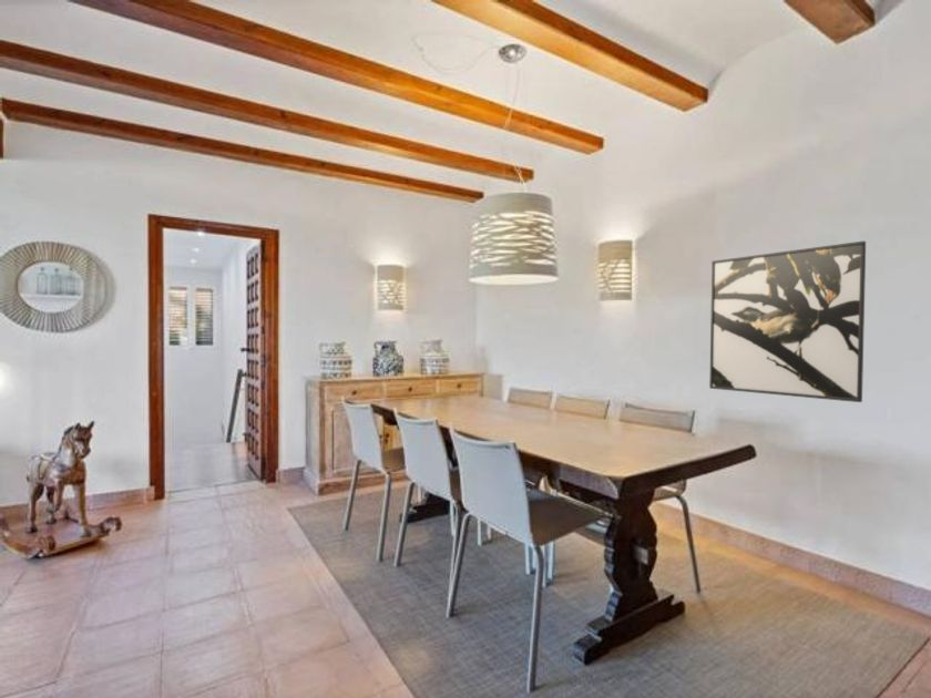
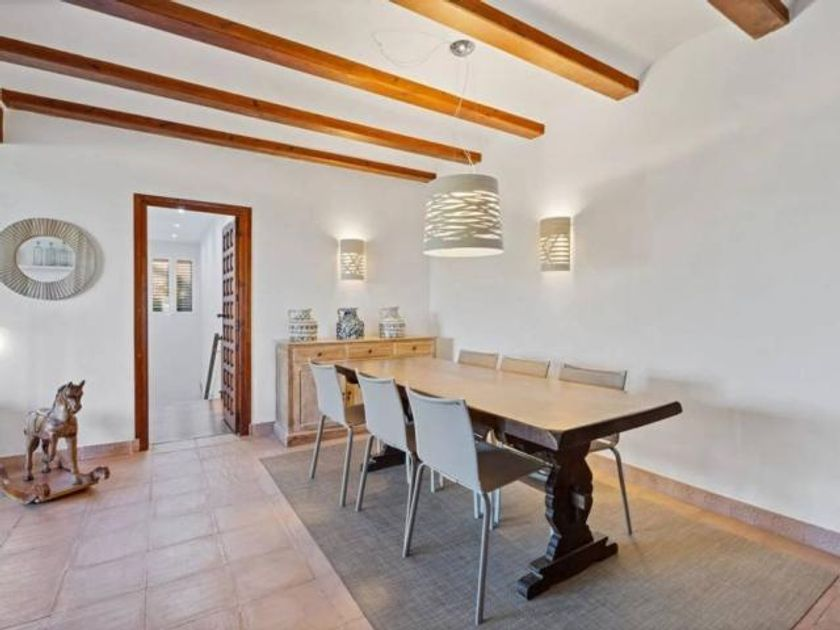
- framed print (778, 324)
